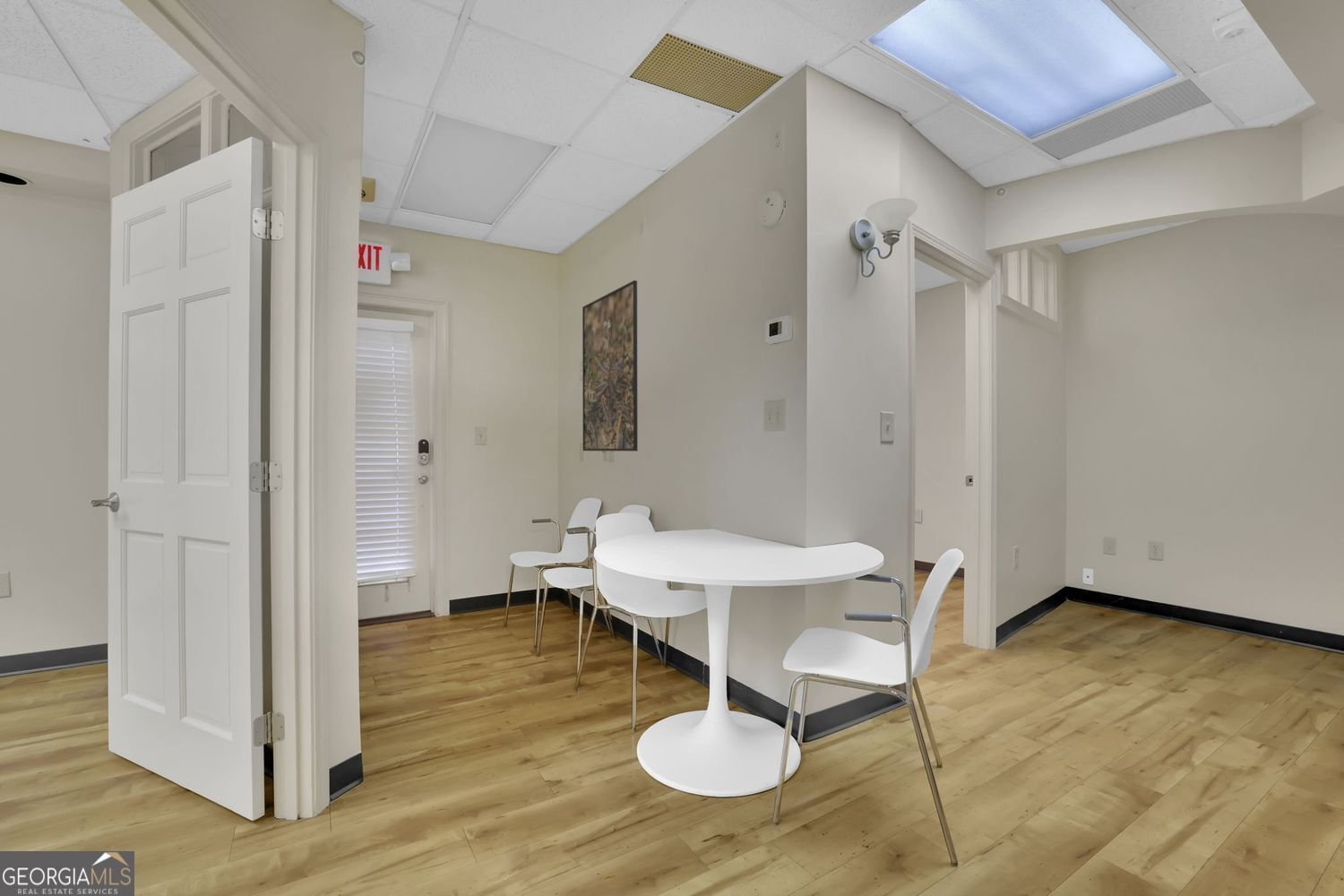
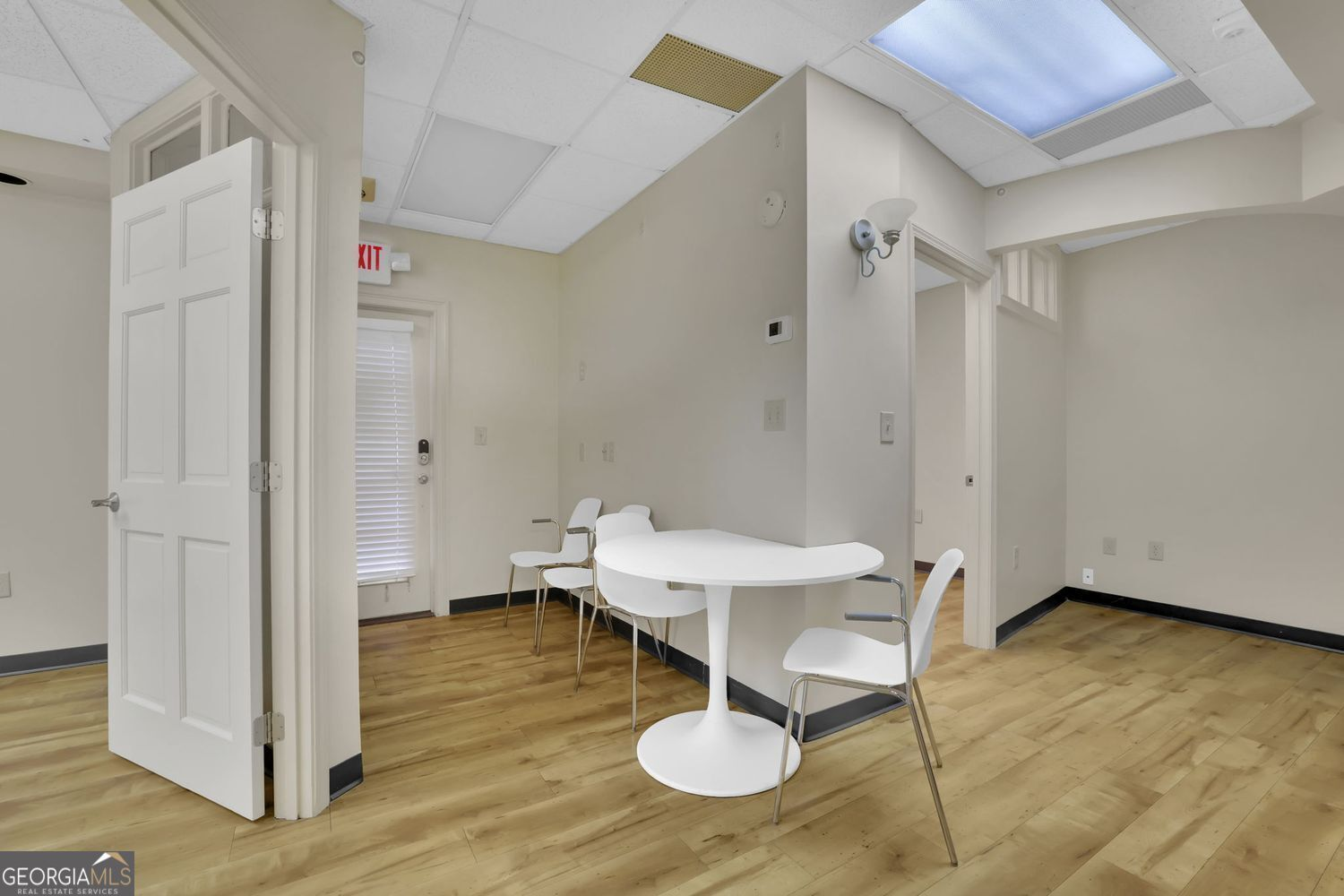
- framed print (607, 373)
